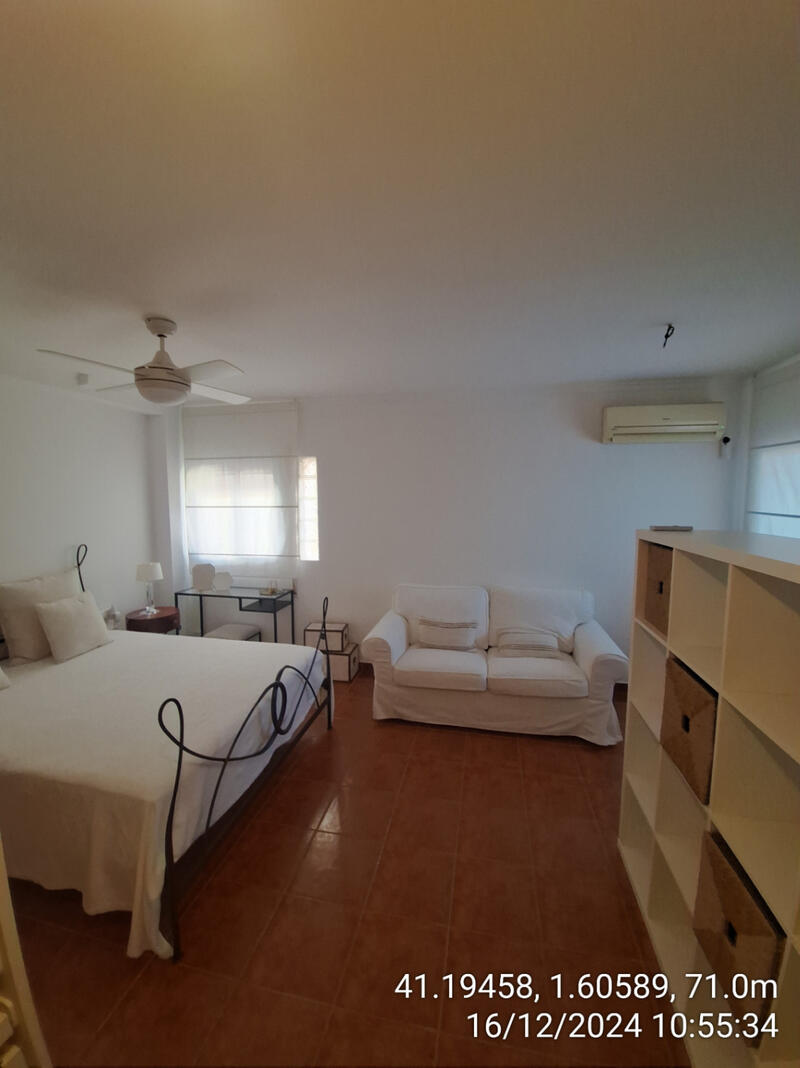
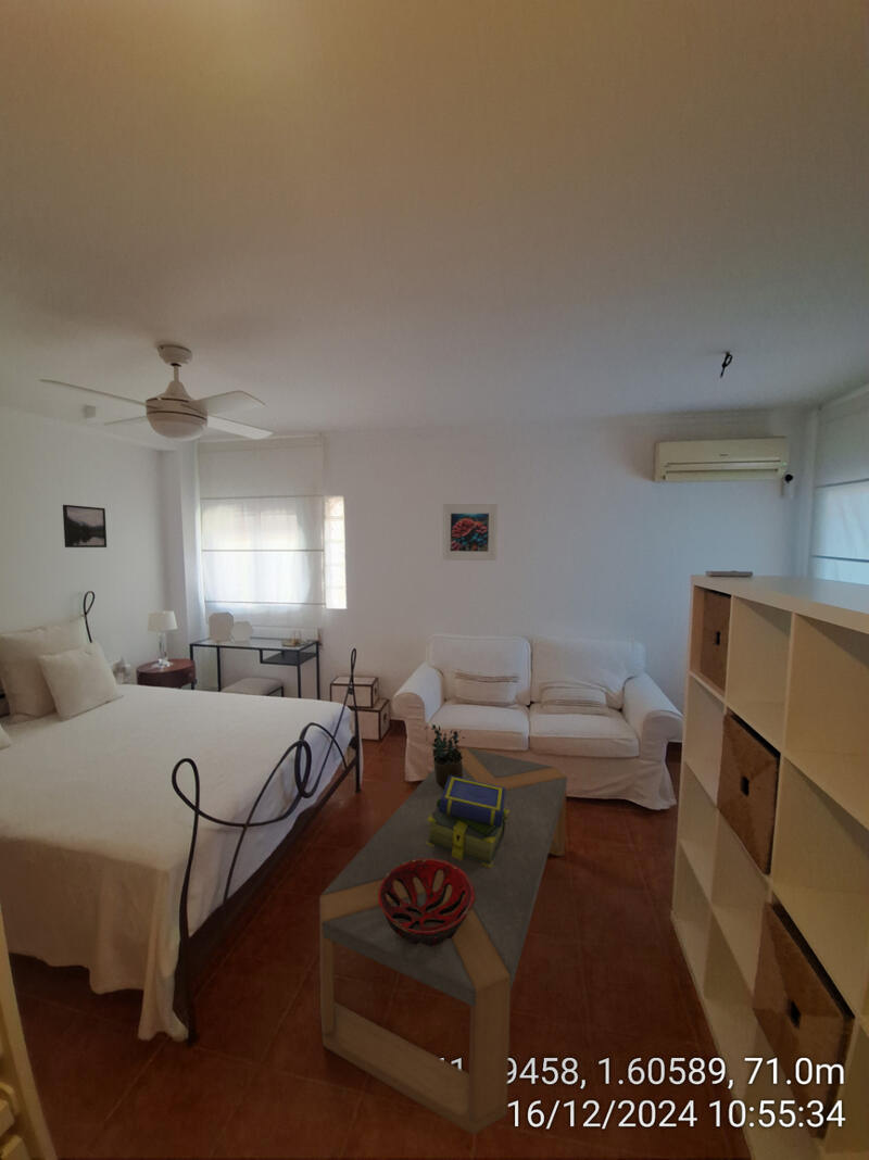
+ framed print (469, 532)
+ decorative bowl (427, 904)
+ stack of books (470, 815)
+ coffee table (468, 870)
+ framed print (85, 527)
+ potted plant (444, 752)
